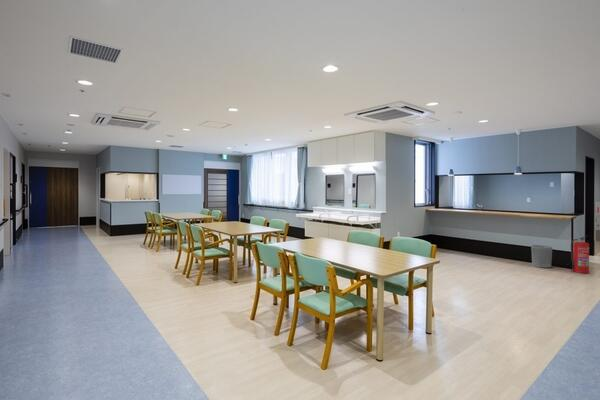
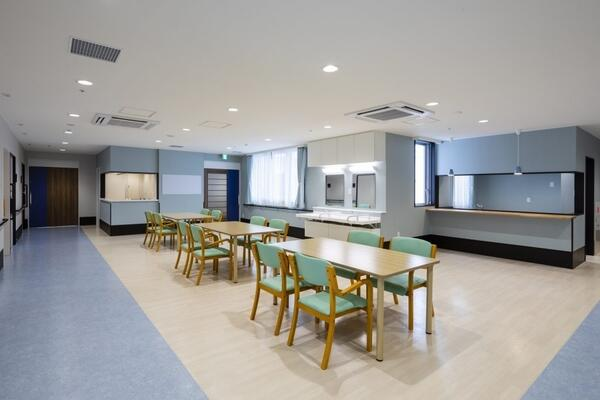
- fire extinguisher (580, 253)
- waste bin (541, 256)
